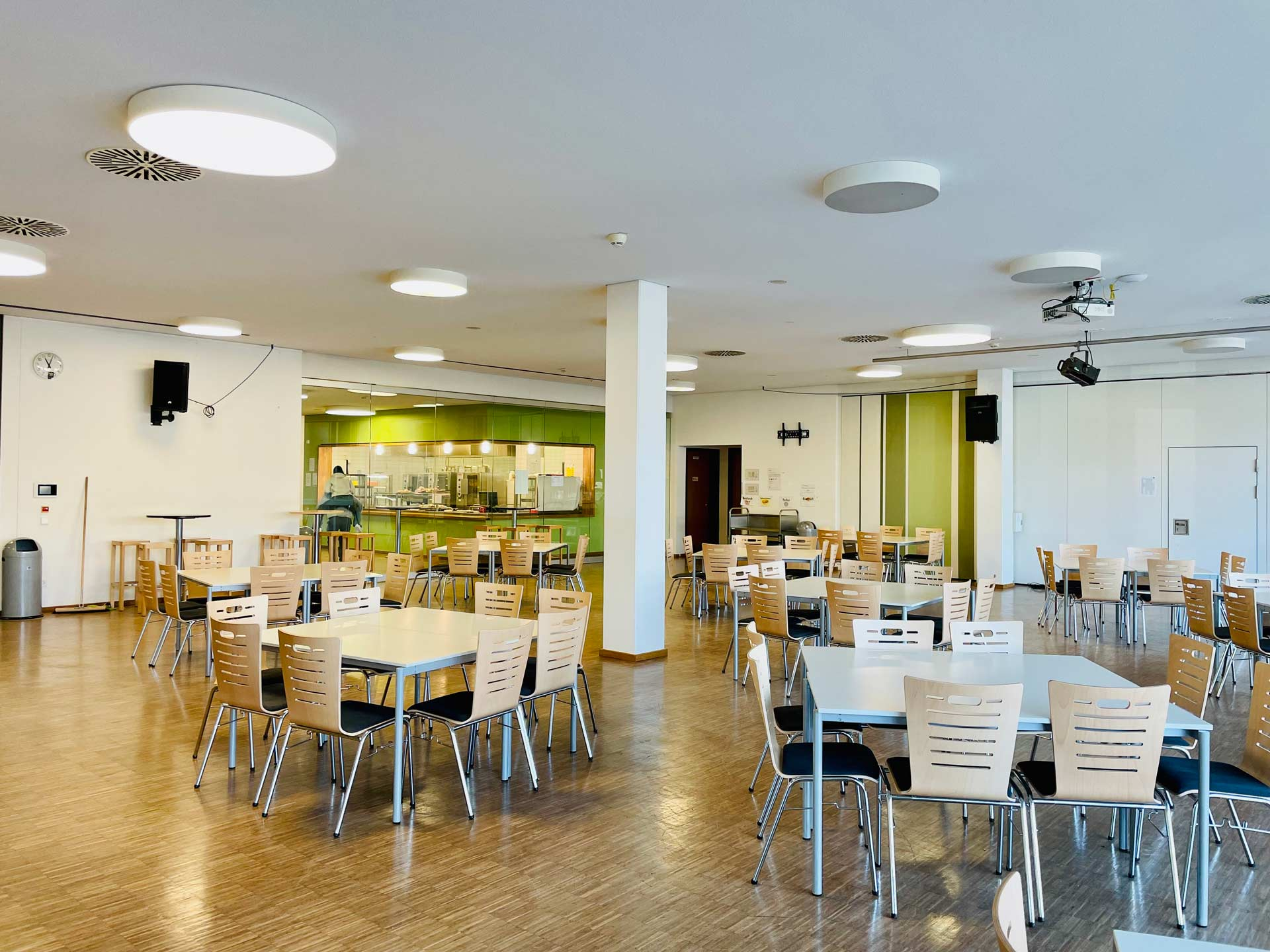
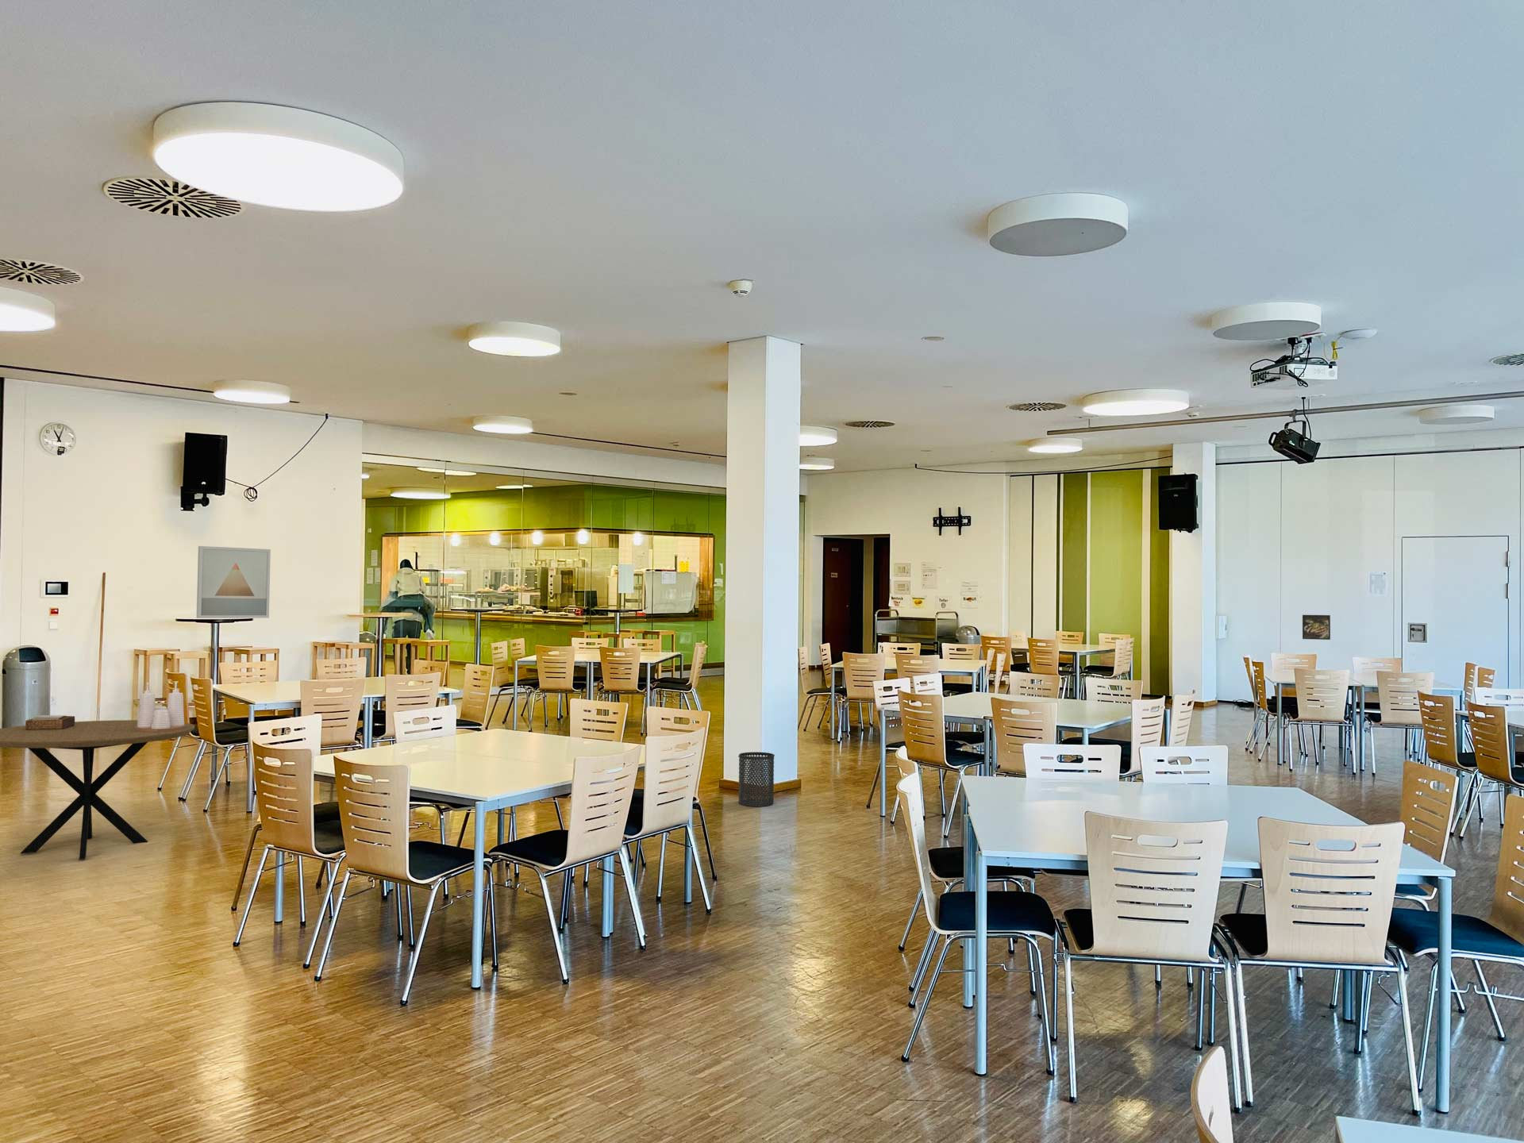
+ trash can (756, 779)
+ condiment set (161, 706)
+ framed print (1316, 627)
+ dining table (88, 788)
+ wall art (234, 582)
+ napkin holder (50, 720)
